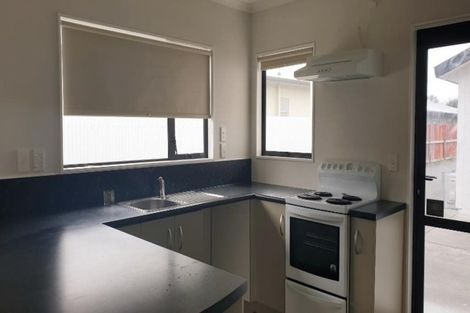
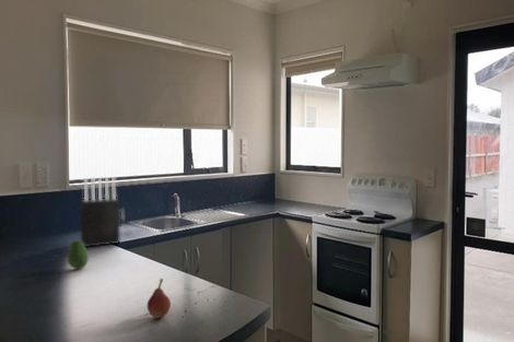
+ fruit (78, 255)
+ knife block (98, 210)
+ fruit (159, 297)
